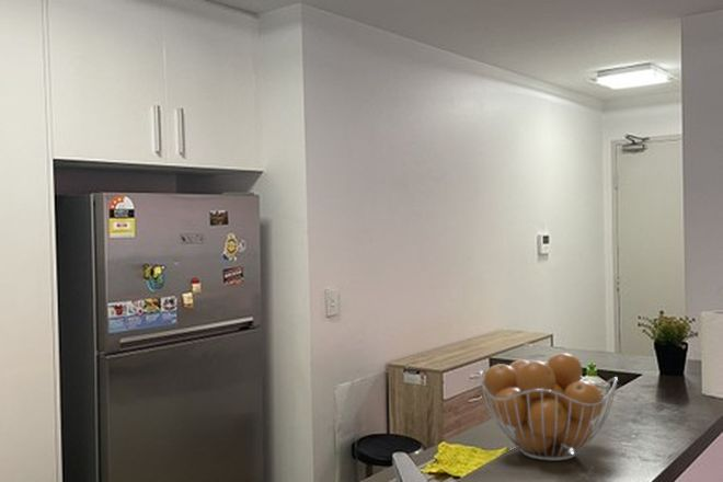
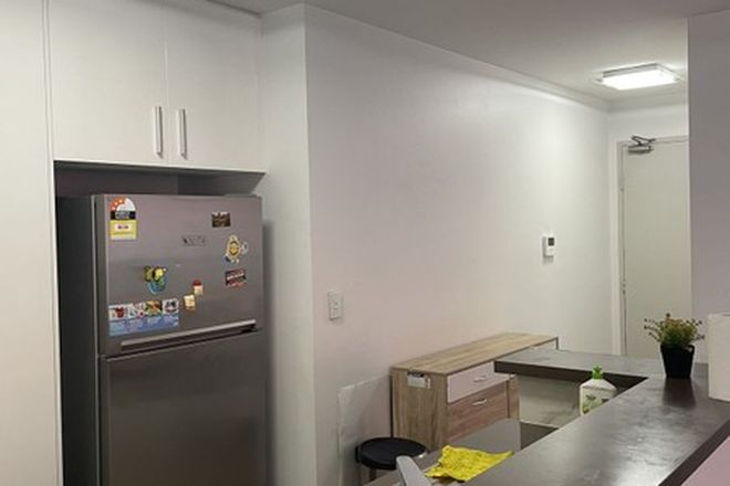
- fruit basket (547, 403)
